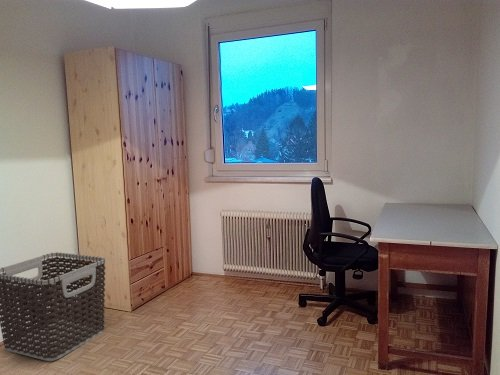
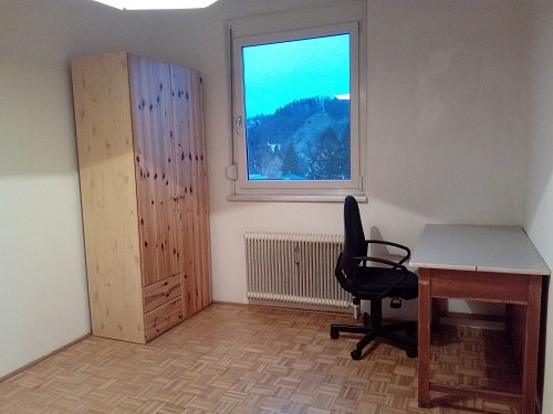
- clothes hamper (53, 302)
